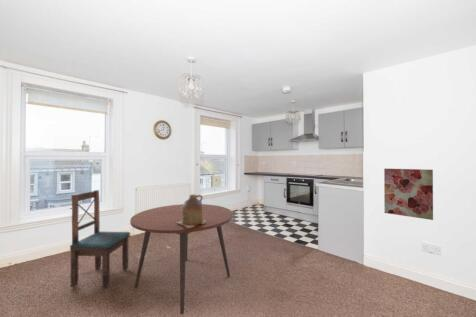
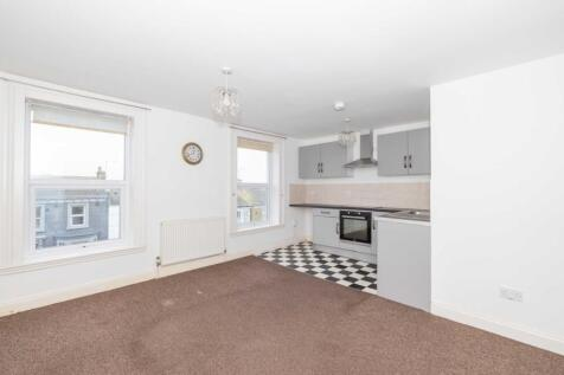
- ceramic jug (191, 208)
- dining chair (101, 235)
- dining table (184, 247)
- wall art (407, 192)
